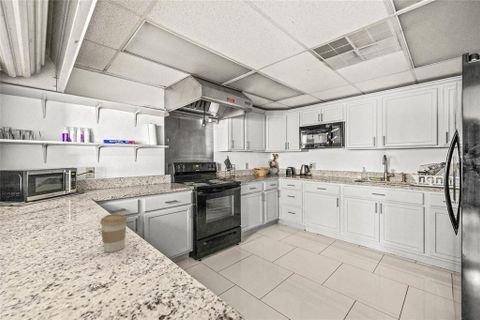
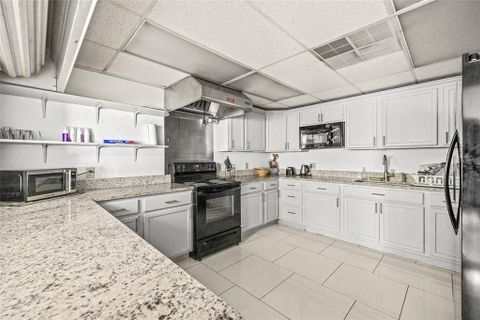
- coffee cup (114, 231)
